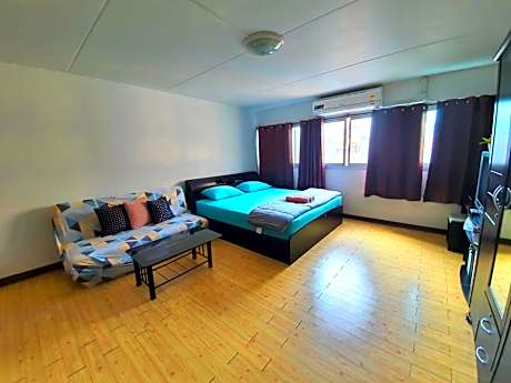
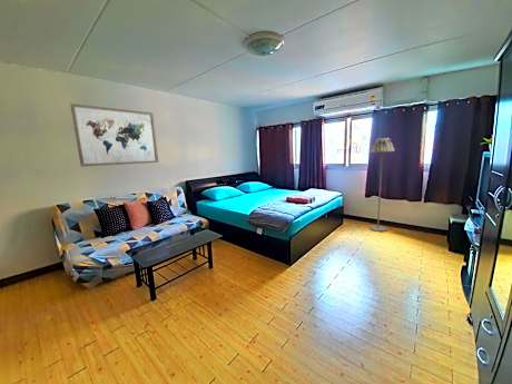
+ wall art (120, 137)
+ floor lamp (380, 185)
